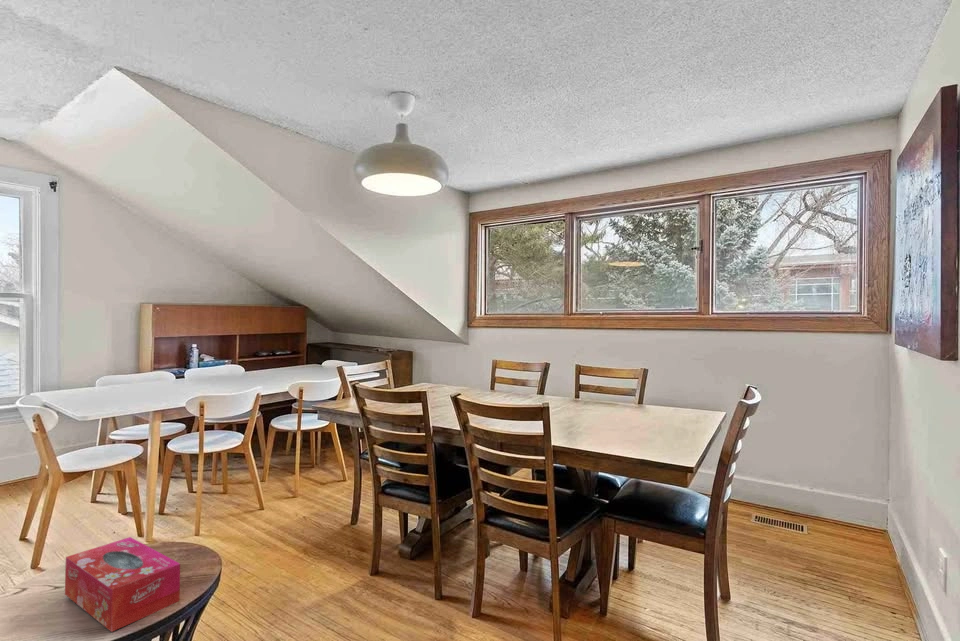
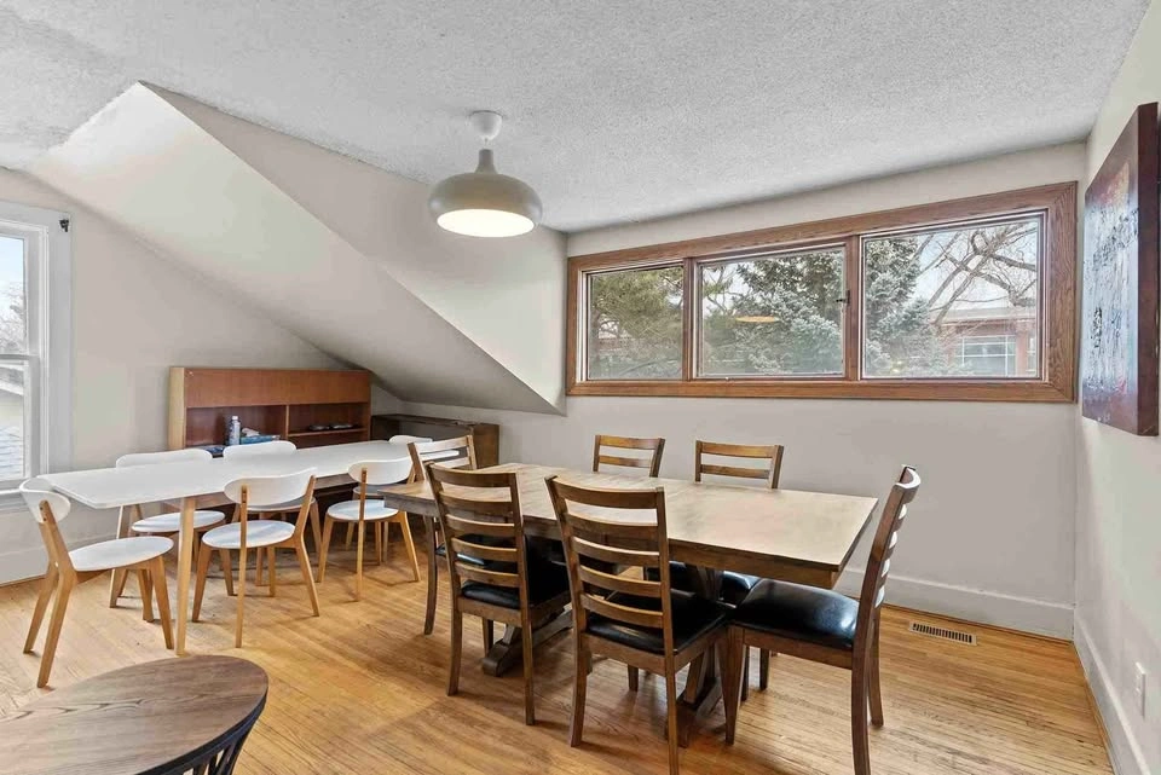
- tissue box (121, 579)
